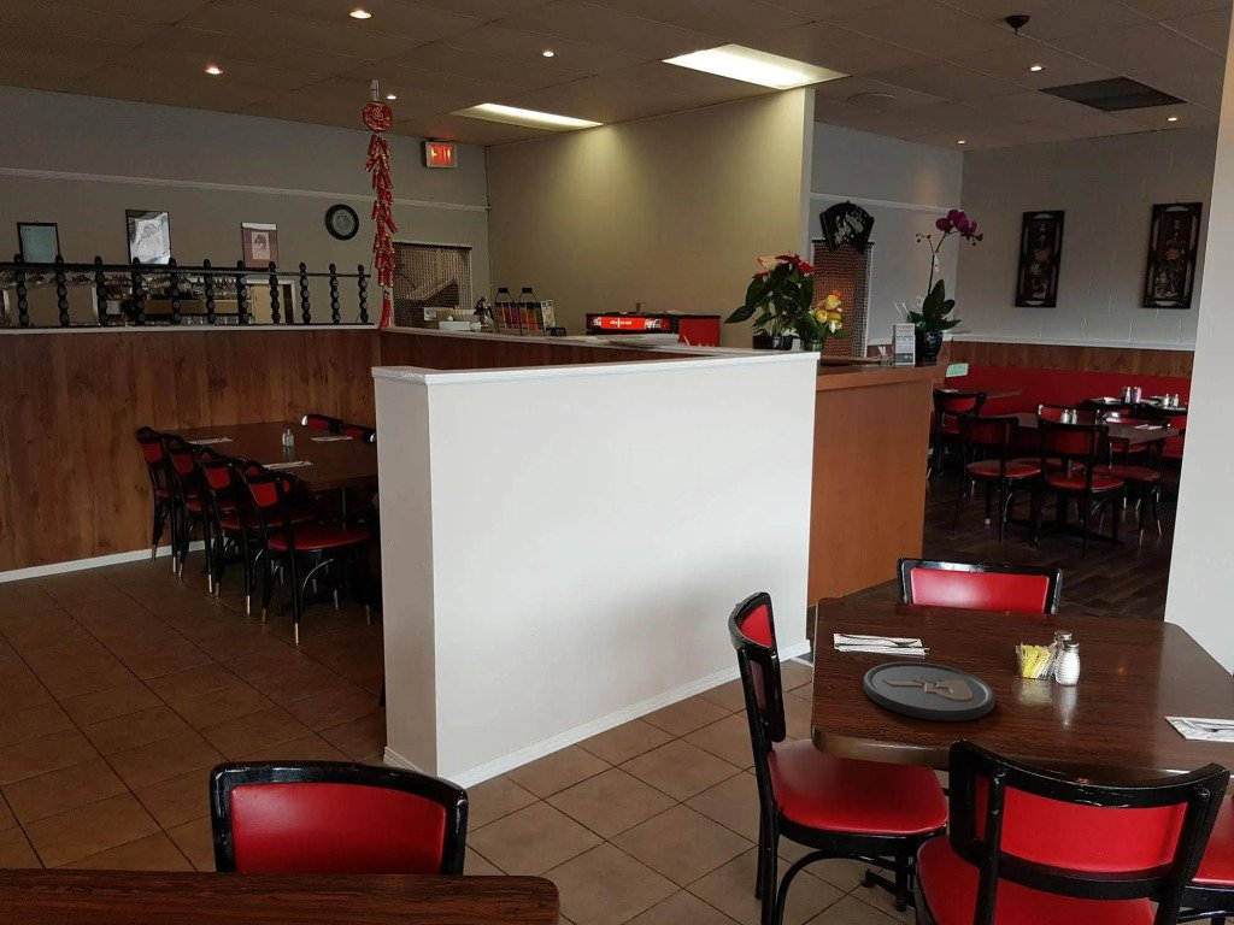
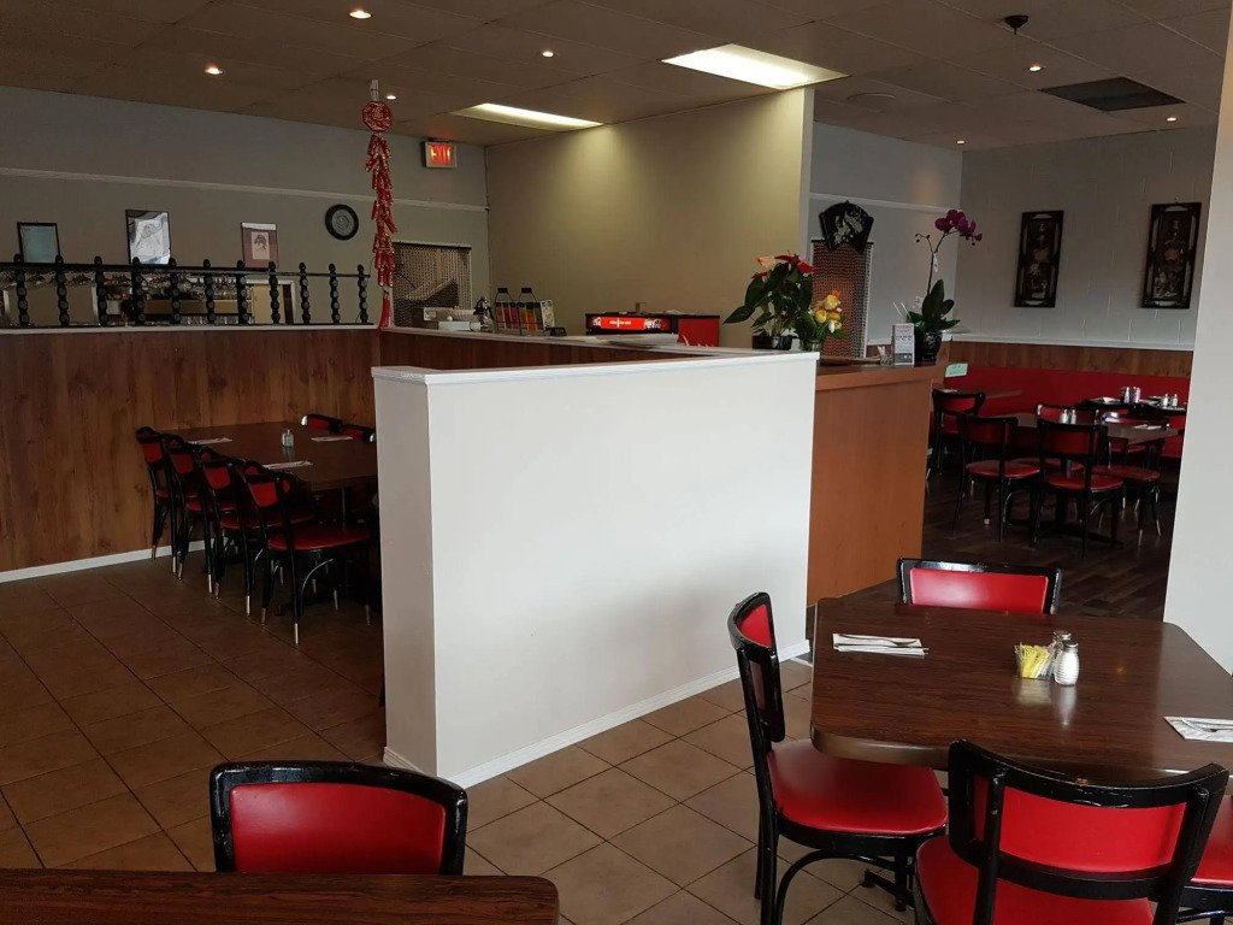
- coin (927, 689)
